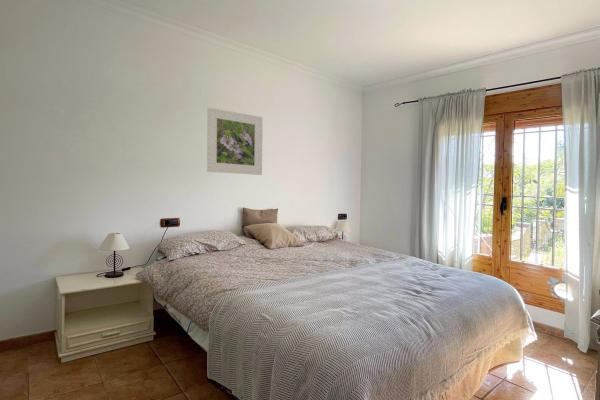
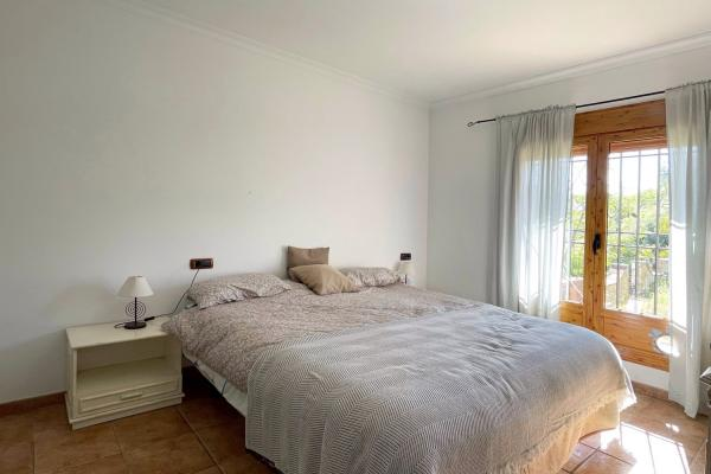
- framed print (236, 142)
